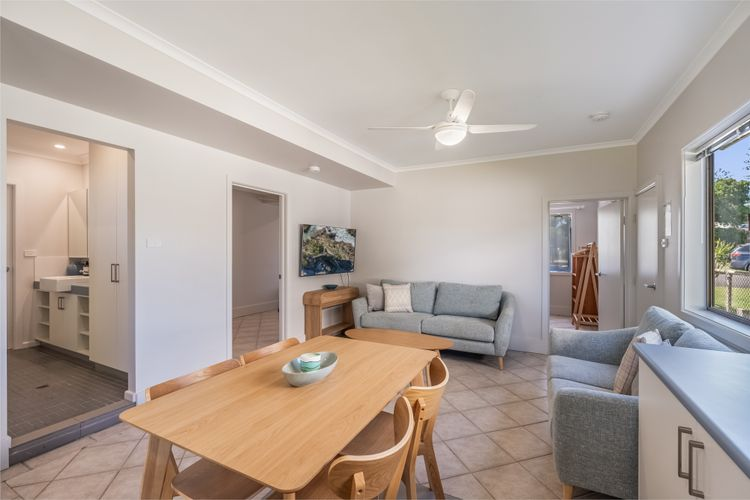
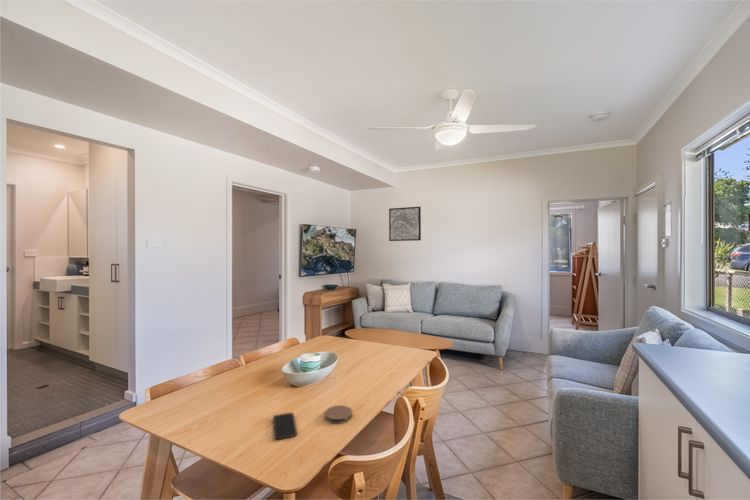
+ coaster (338, 413)
+ smartphone (284, 425)
+ wall art (404, 224)
